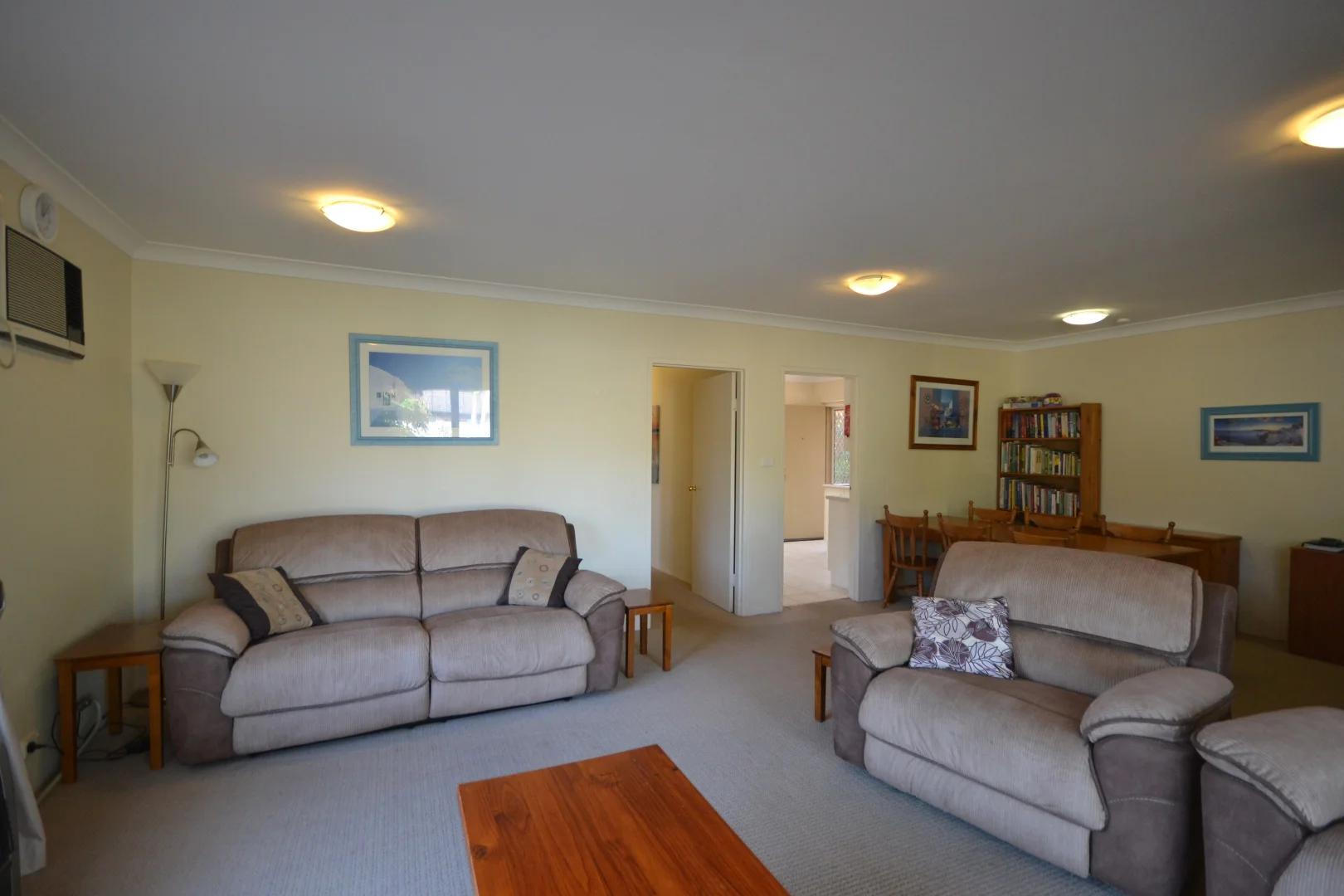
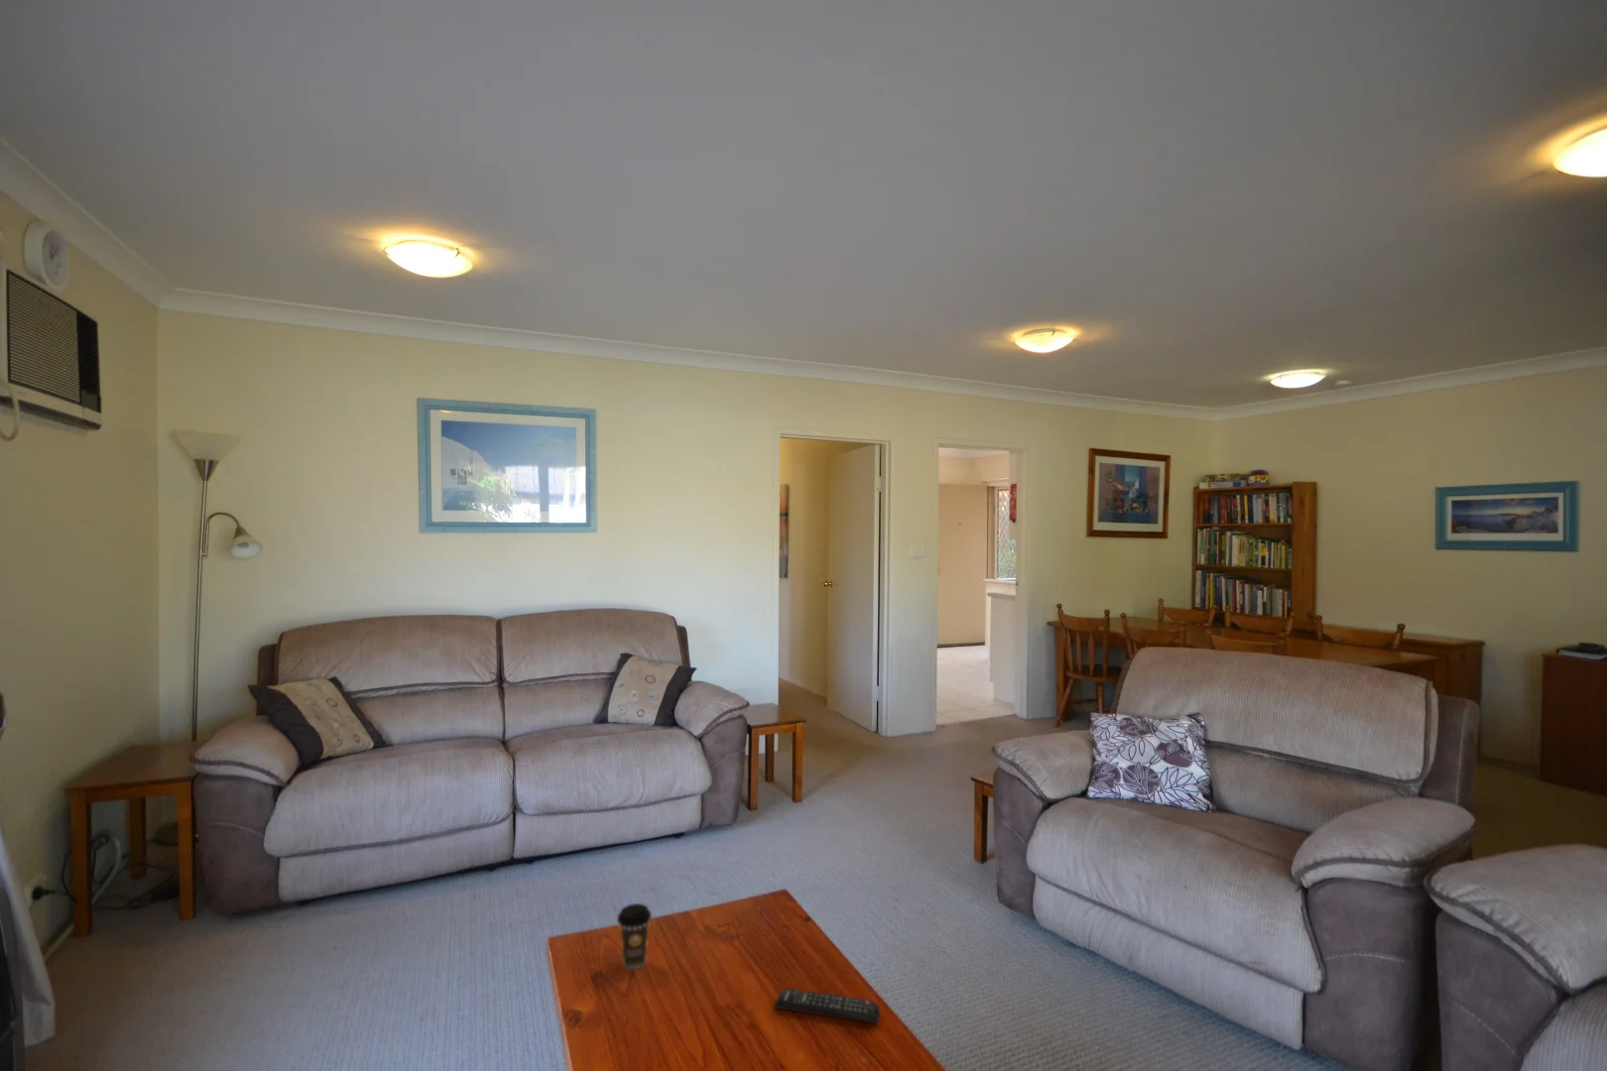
+ remote control (826, 1005)
+ coffee cup (634, 936)
